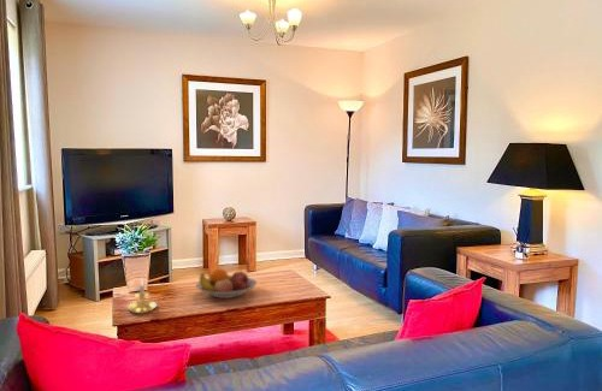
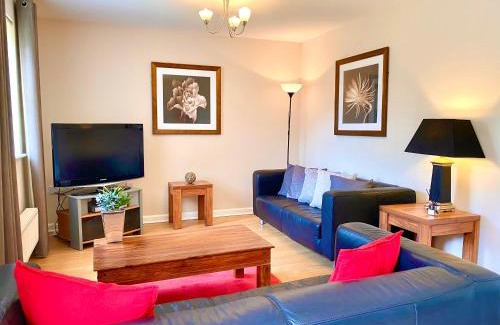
- candle holder (142, 294)
- fruit bowl (226, 280)
